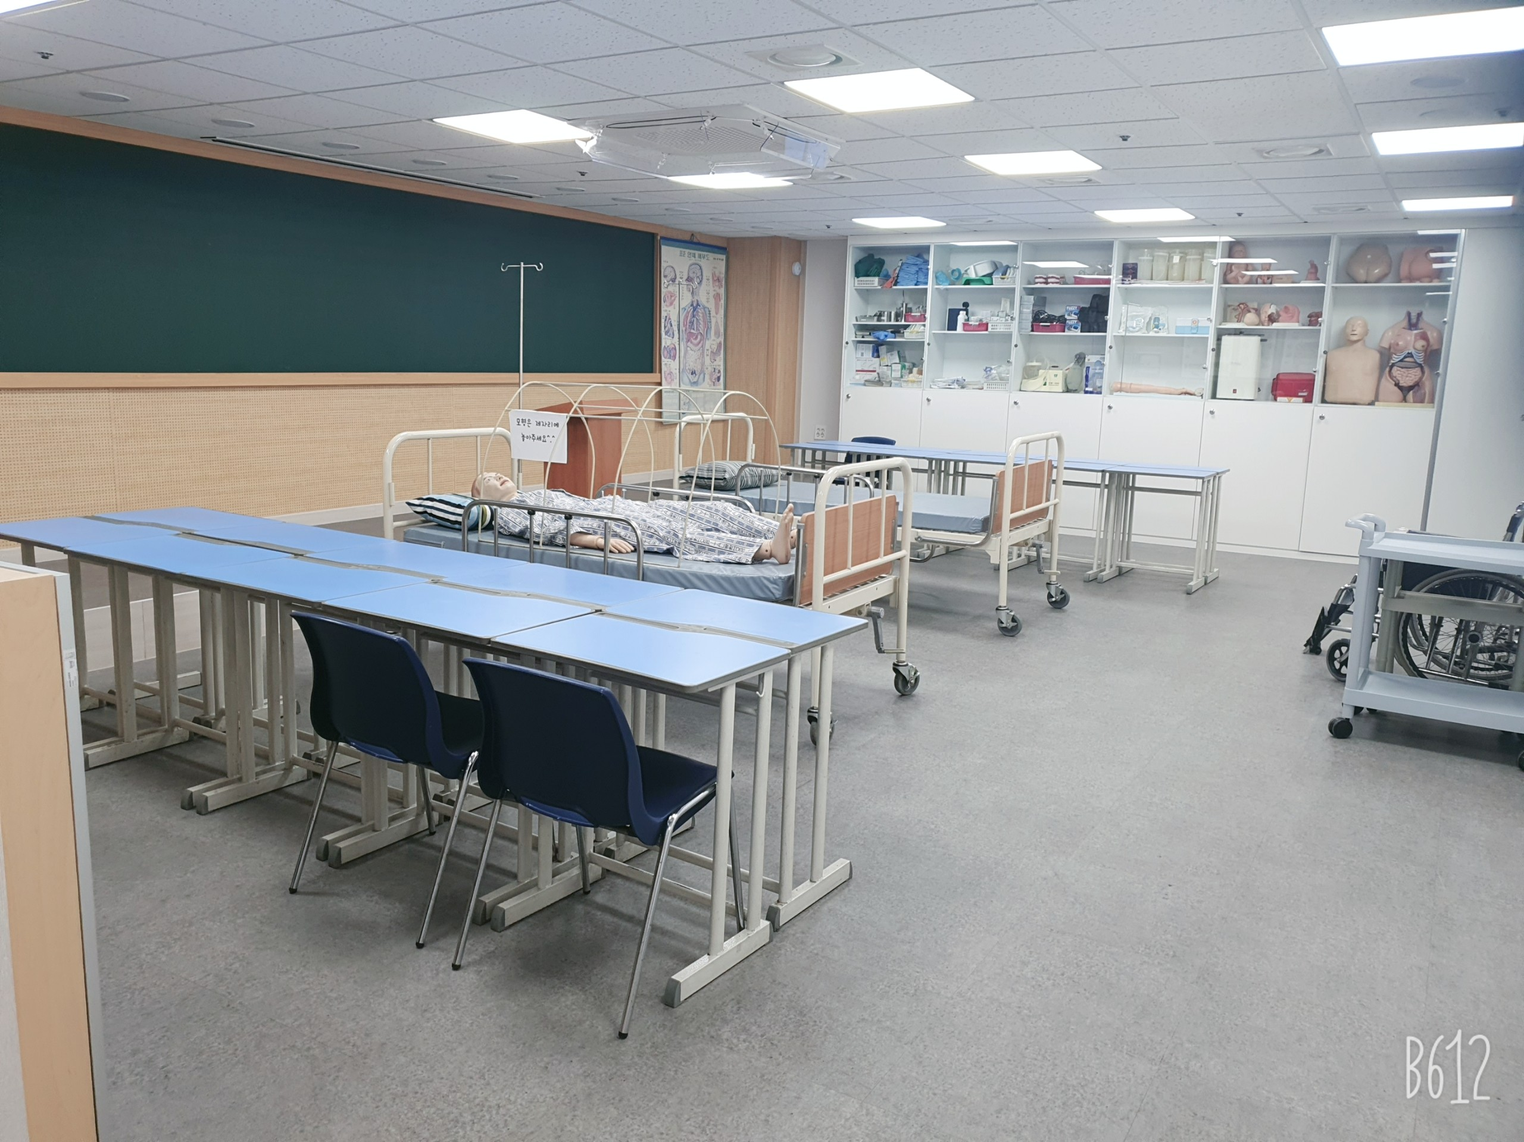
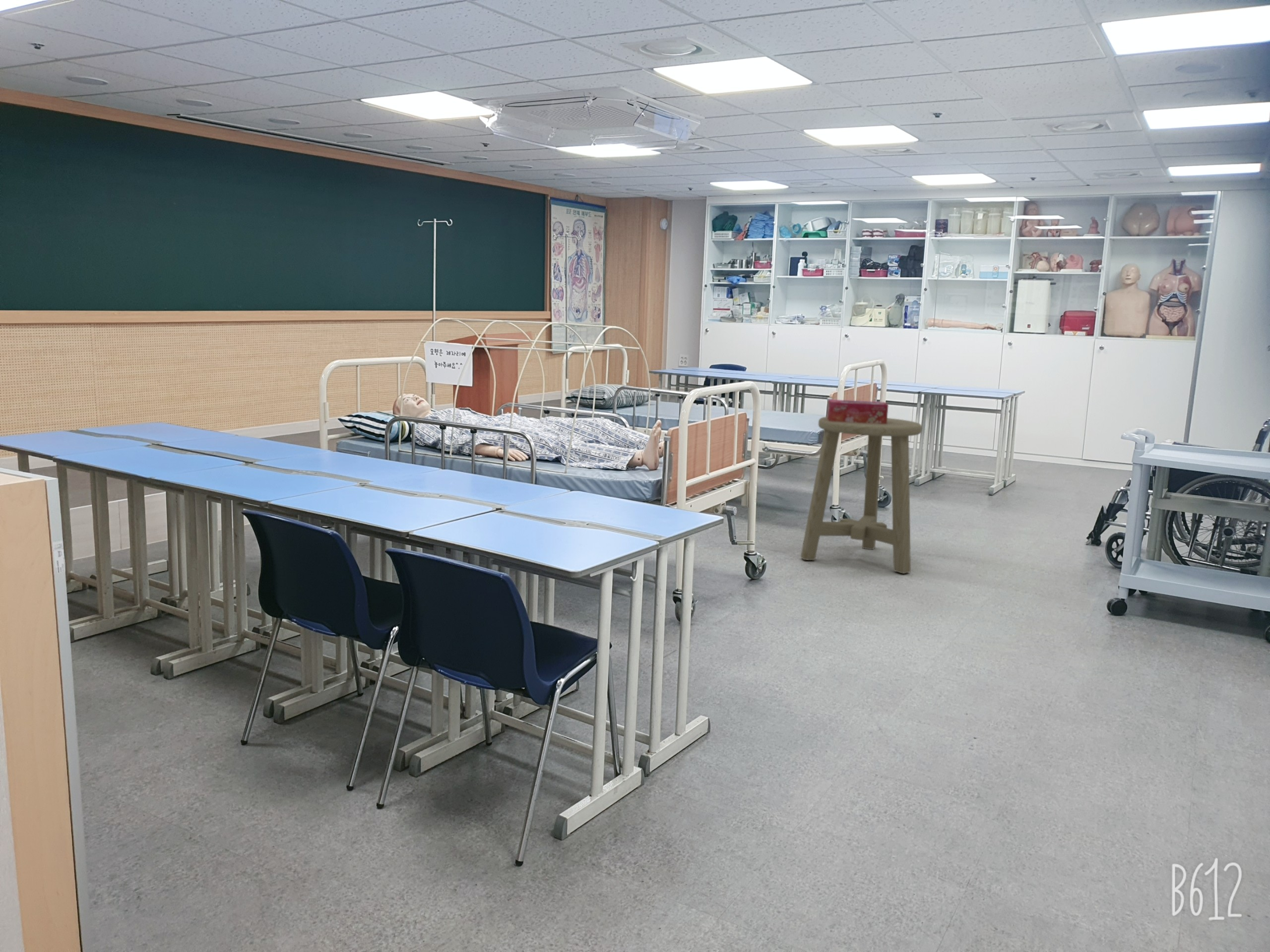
+ tissue box (857, 411)
+ stool (865, 490)
